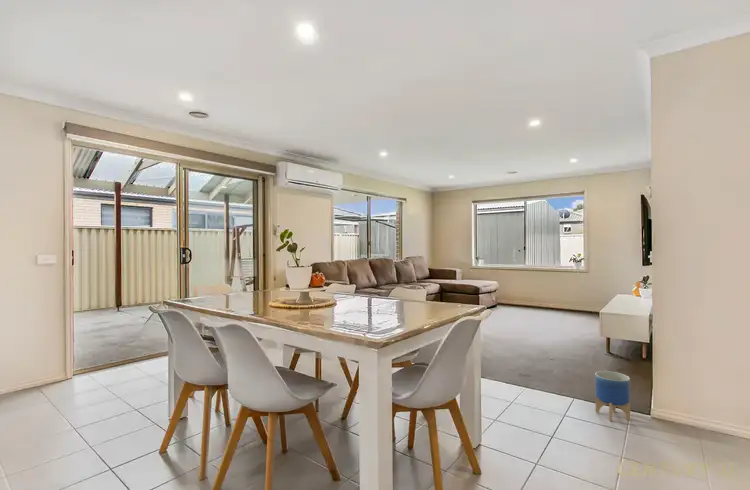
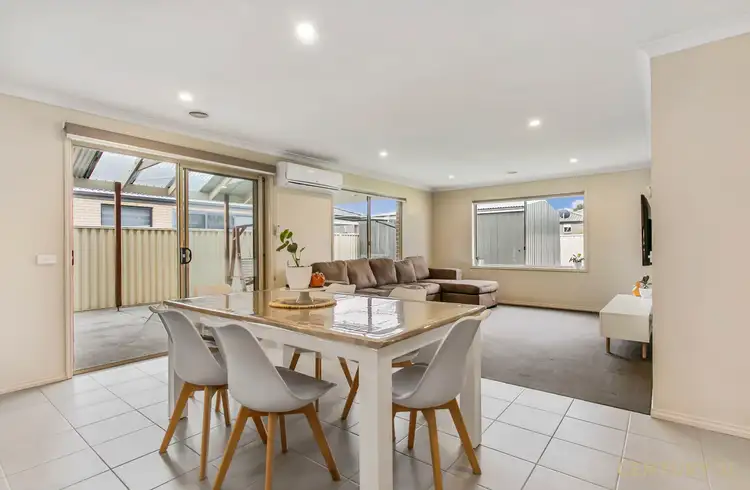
- planter (612, 395)
